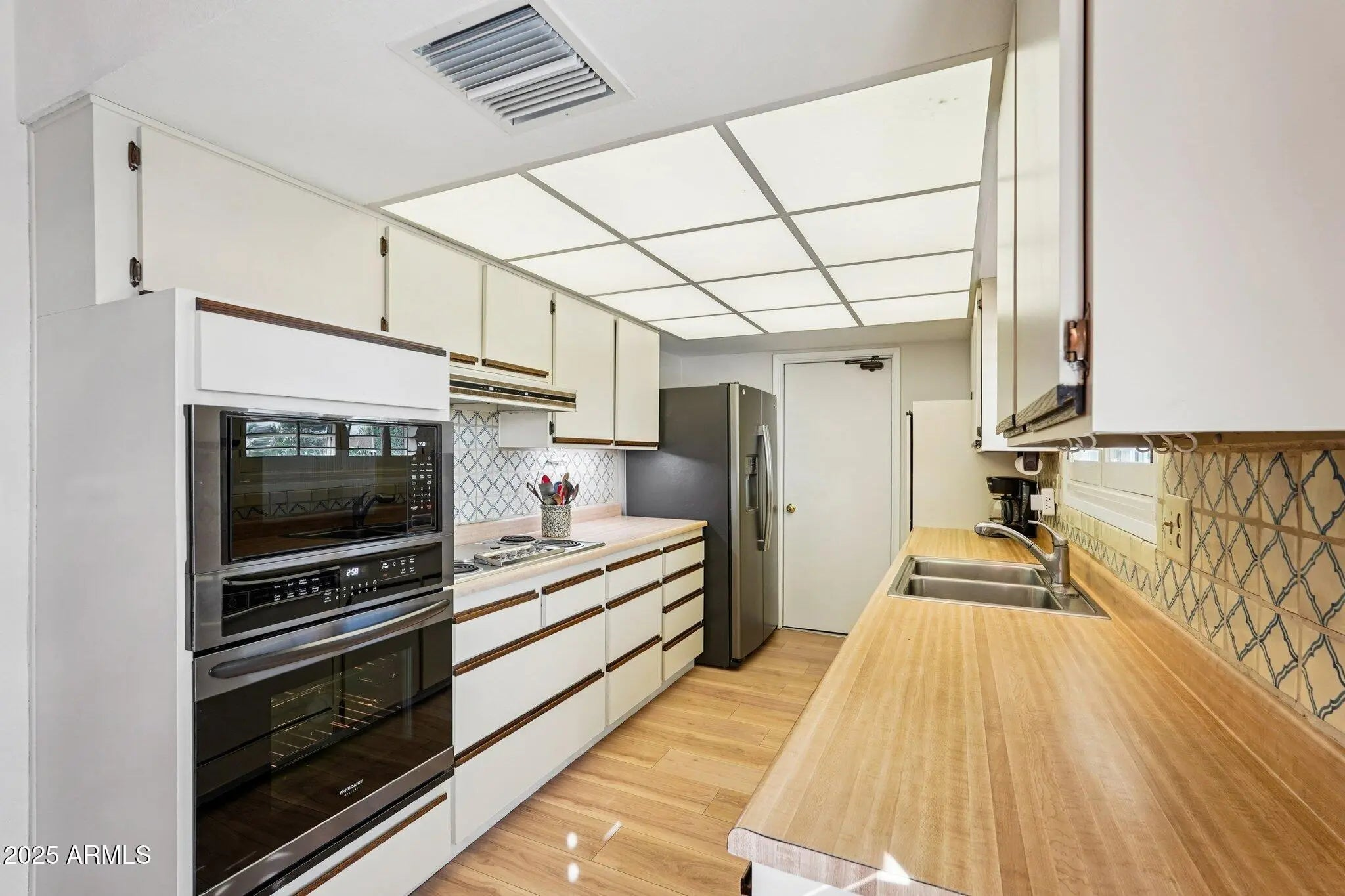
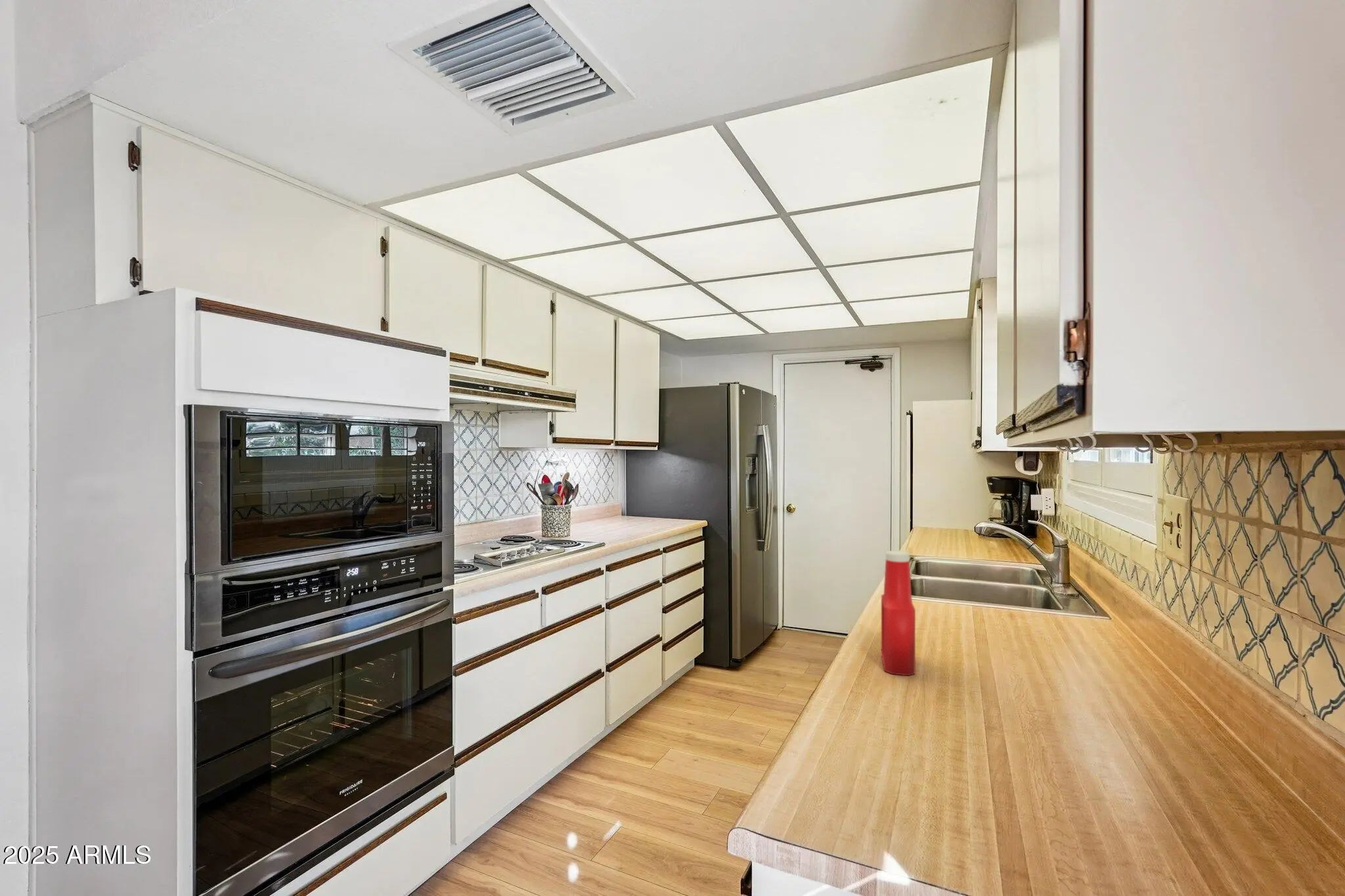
+ soap bottle (897, 608)
